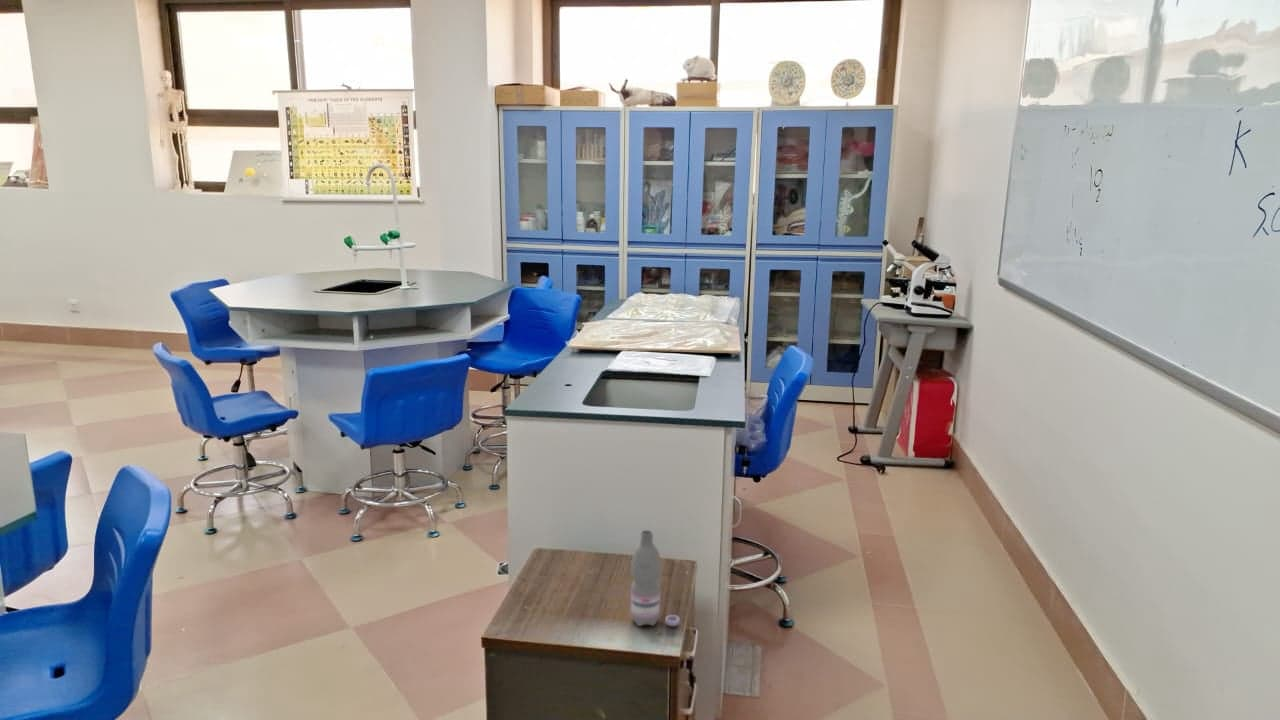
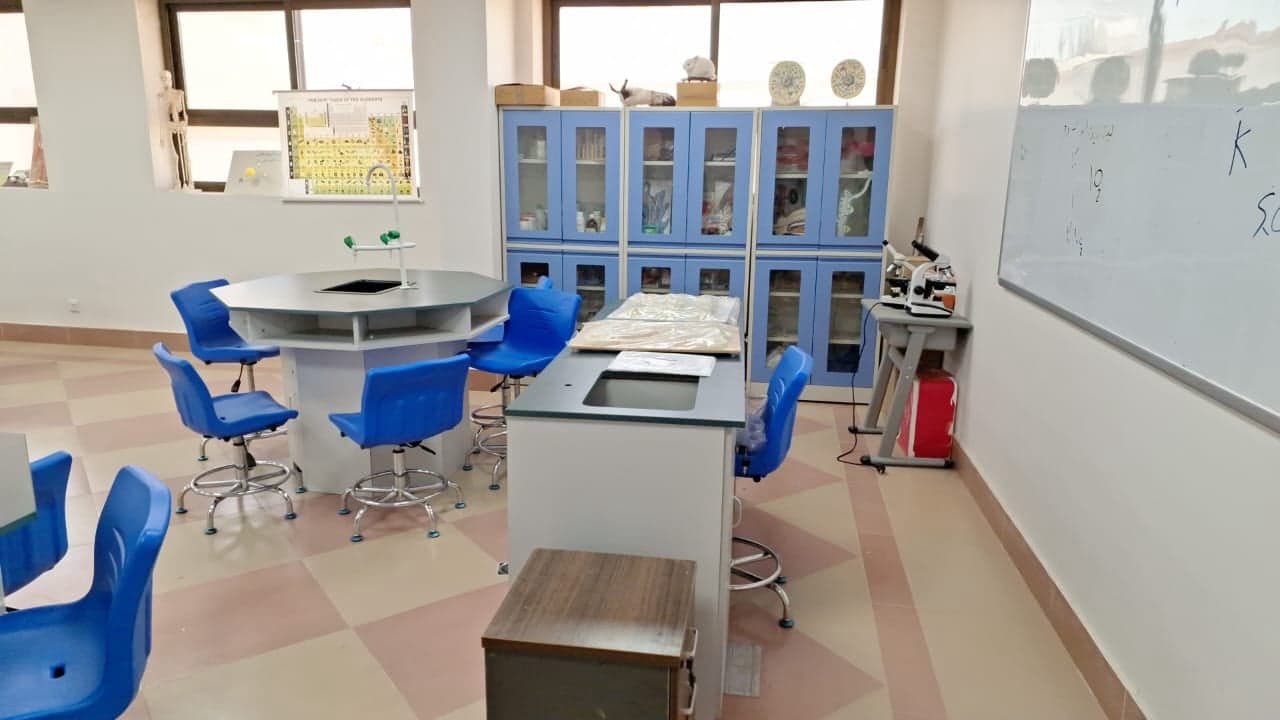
- water bottle (655, 578)
